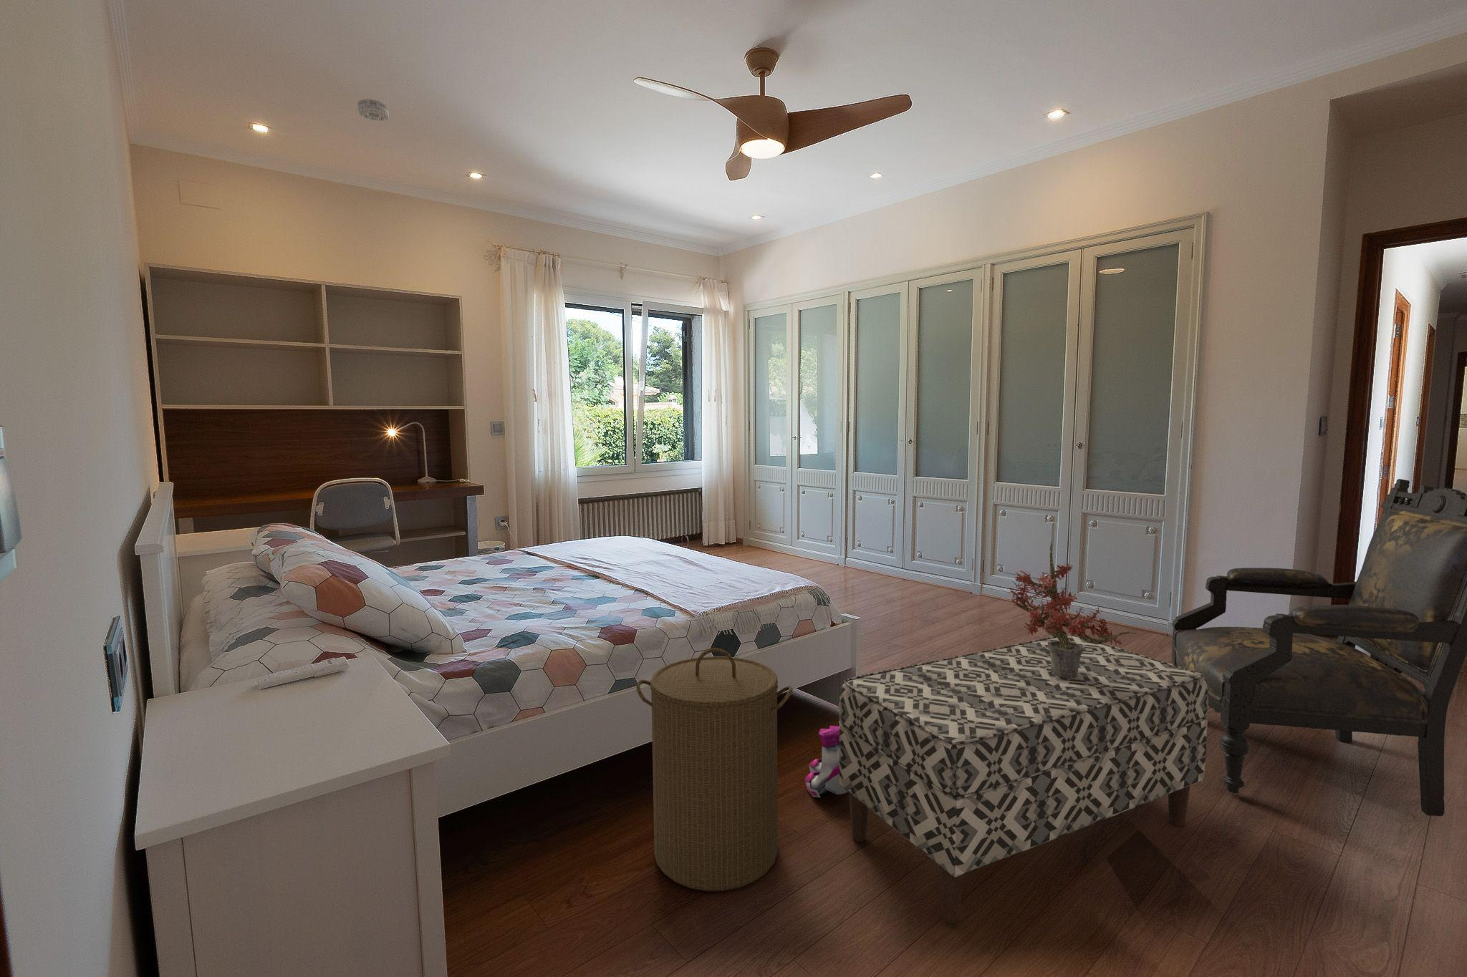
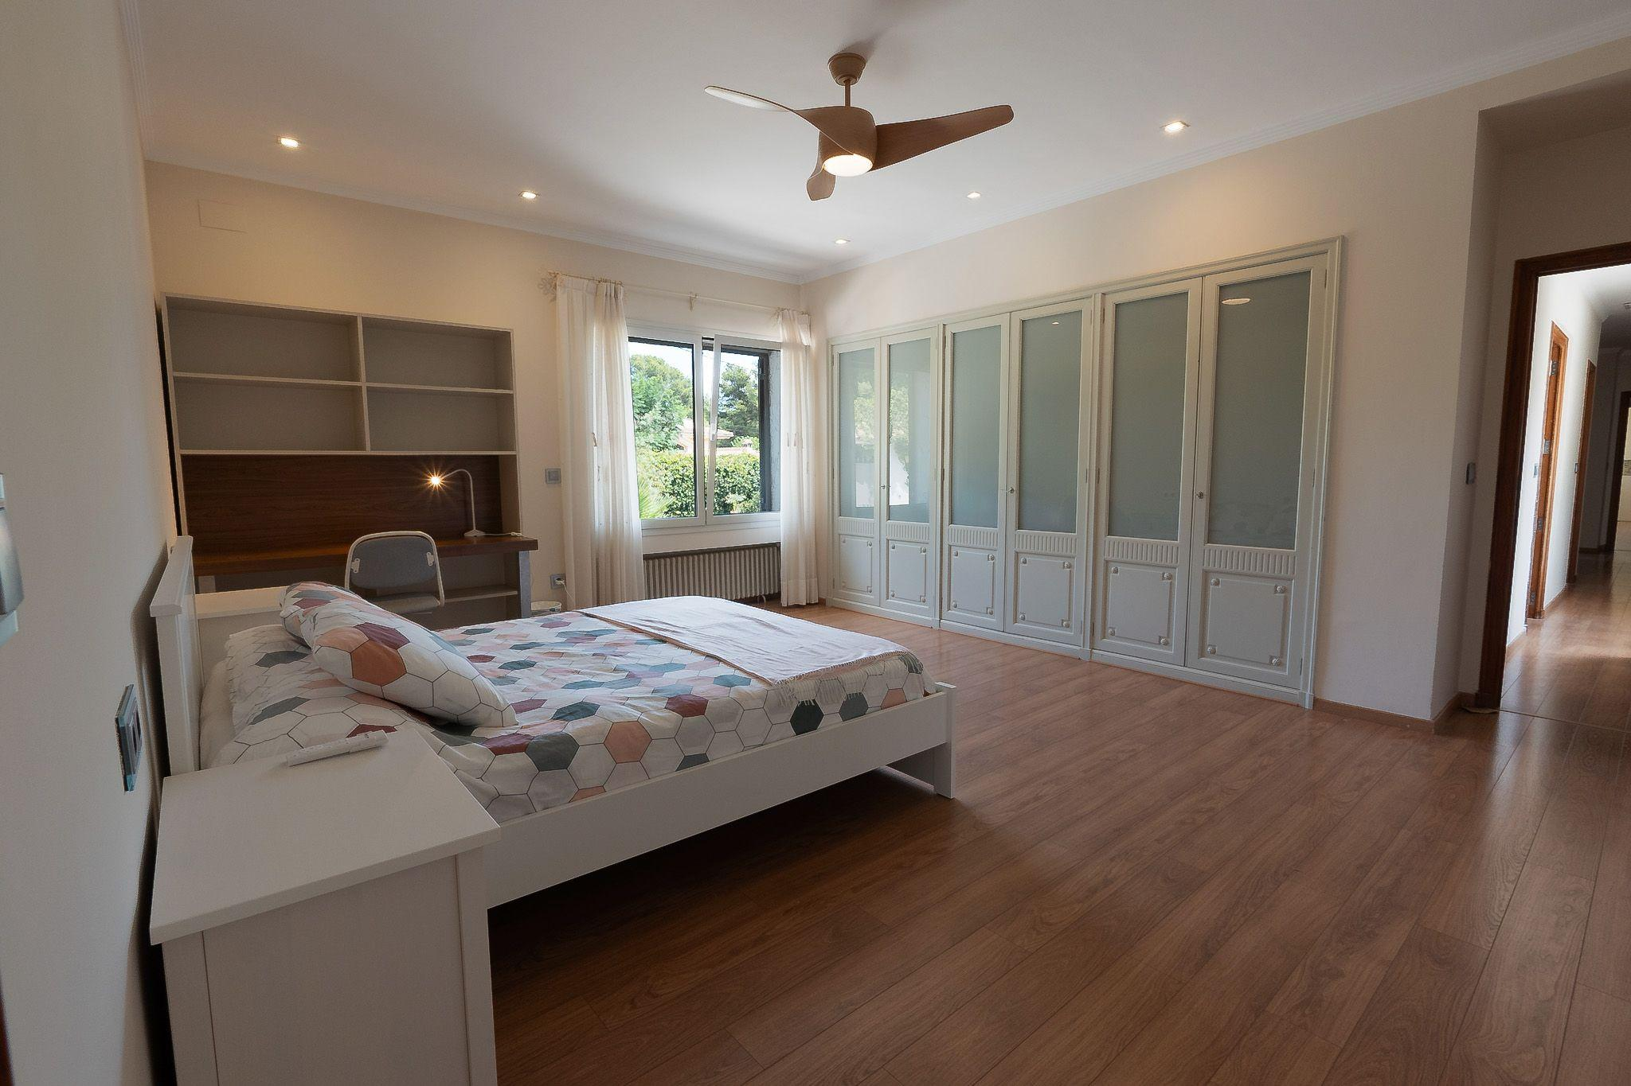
- bench (1022, 755)
- armchair (1310, 626)
- potted plant (1059, 607)
- laundry hamper (714, 751)
- boots (830, 756)
- smoke detector (373, 109)
